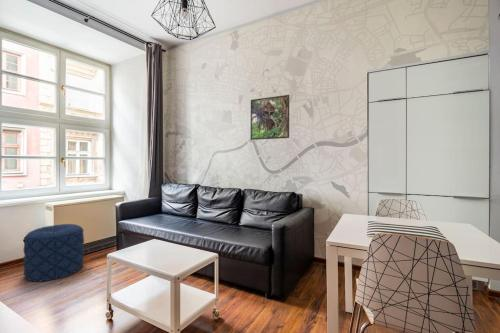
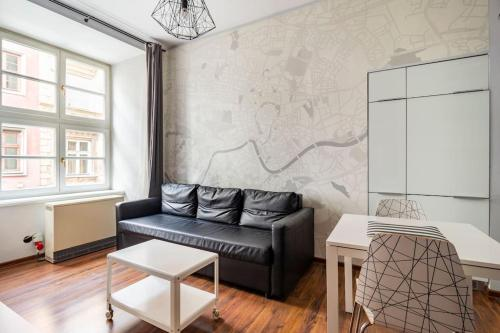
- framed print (269, 118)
- pouf (55, 249)
